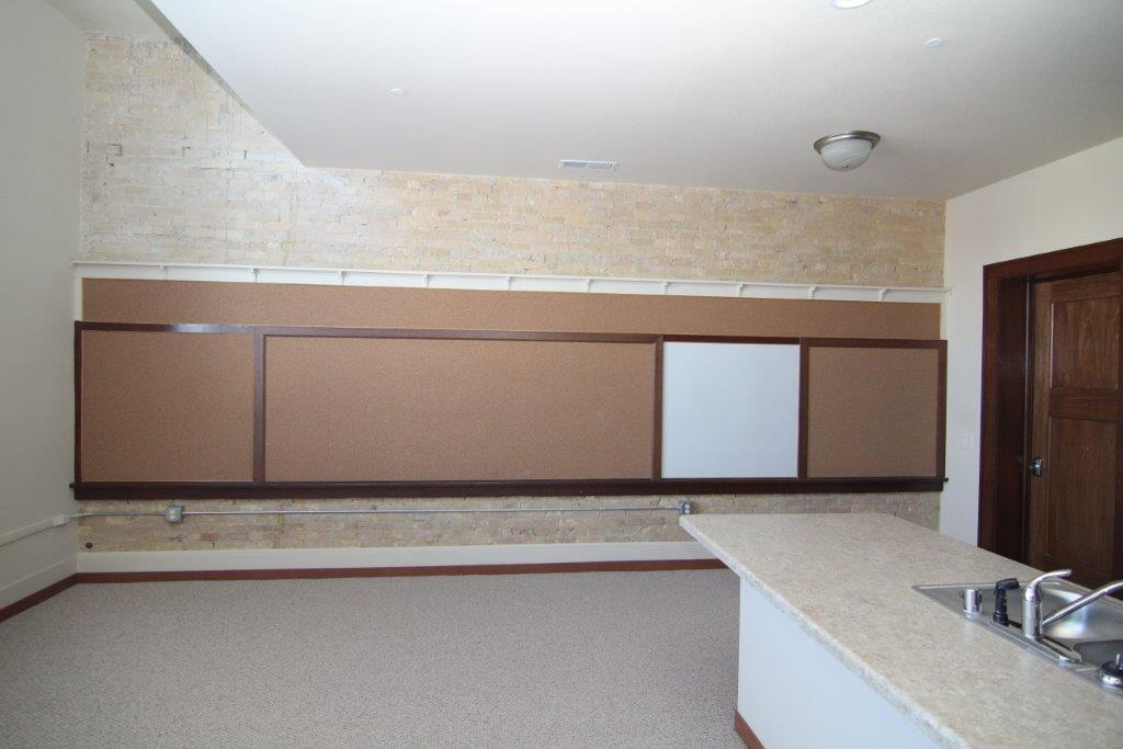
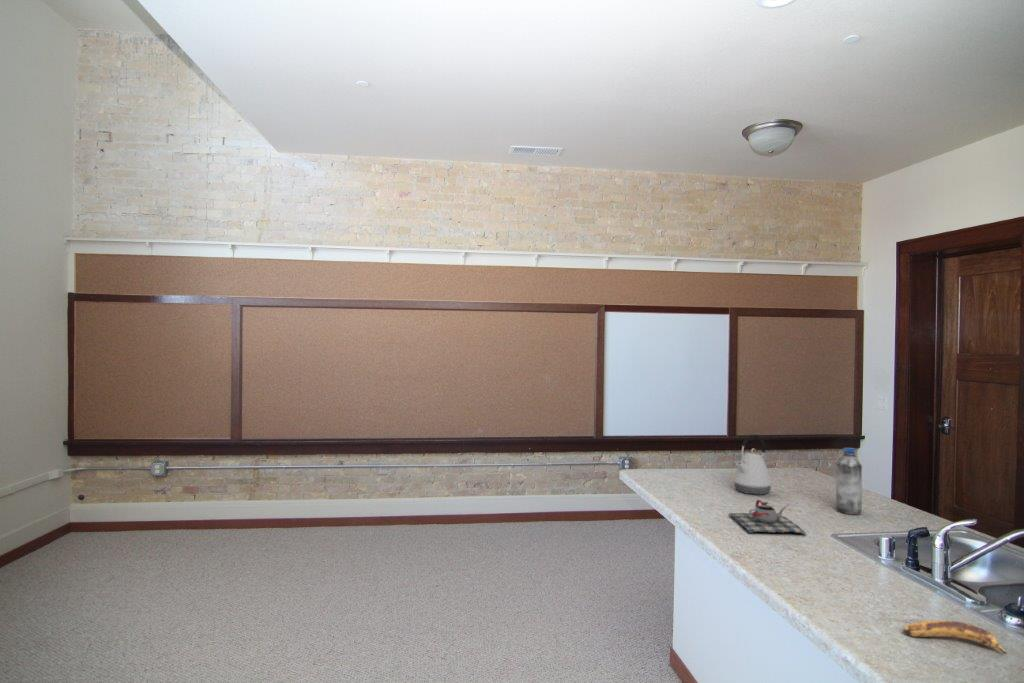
+ water bottle (848, 479)
+ teapot (765, 513)
+ kettle (751, 463)
+ banana (950, 632)
